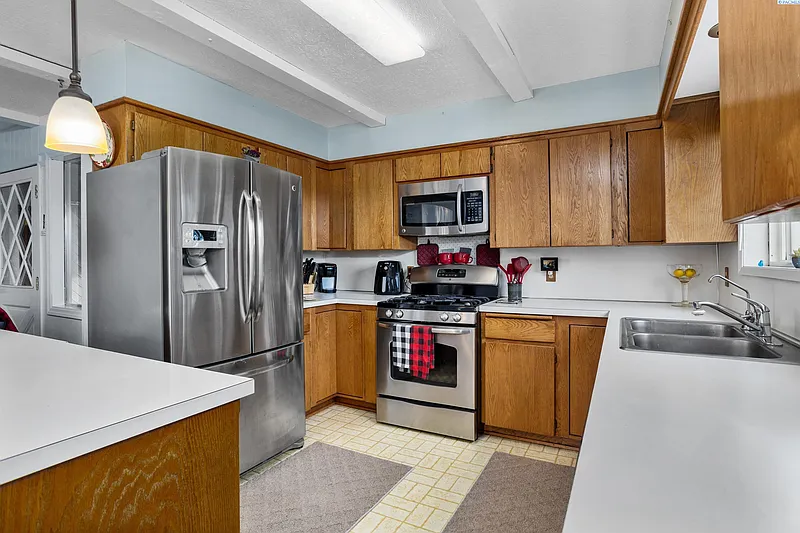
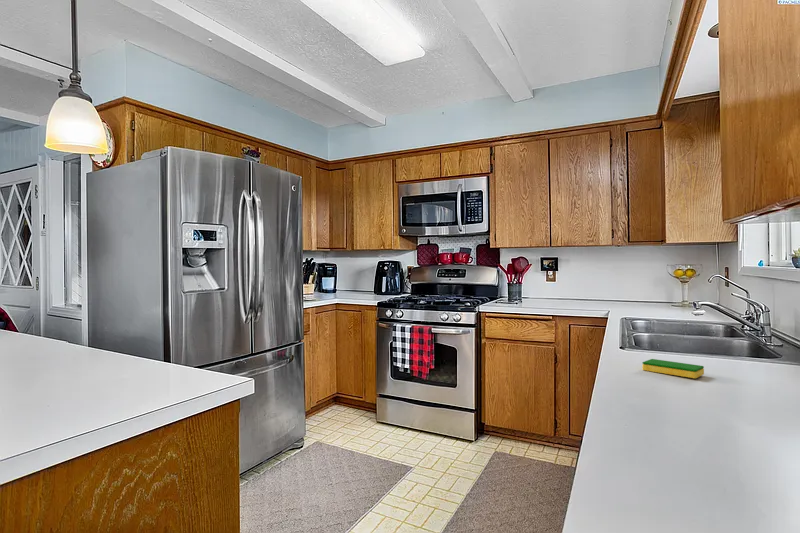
+ dish sponge (672, 368)
